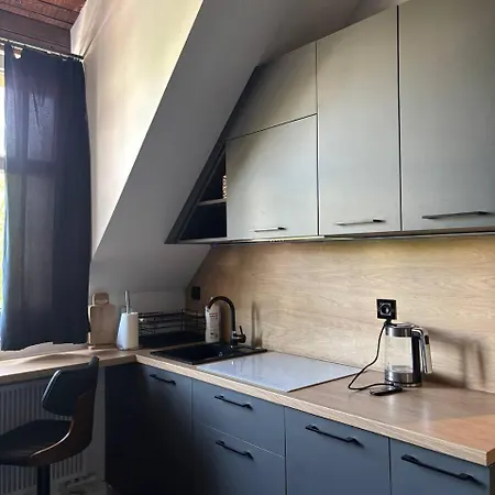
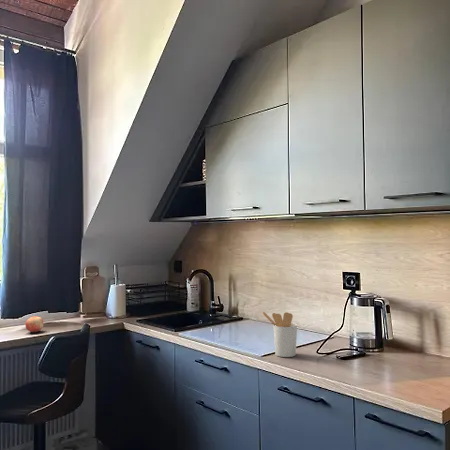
+ fruit (34, 324)
+ utensil holder (279, 332)
